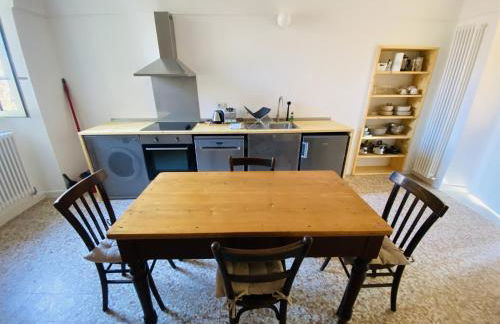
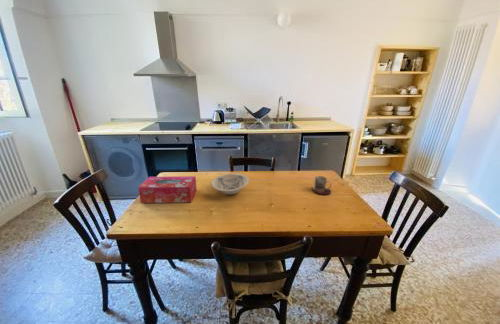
+ mug (322, 184)
+ tissue box (169, 189)
+ bowl (230, 185)
